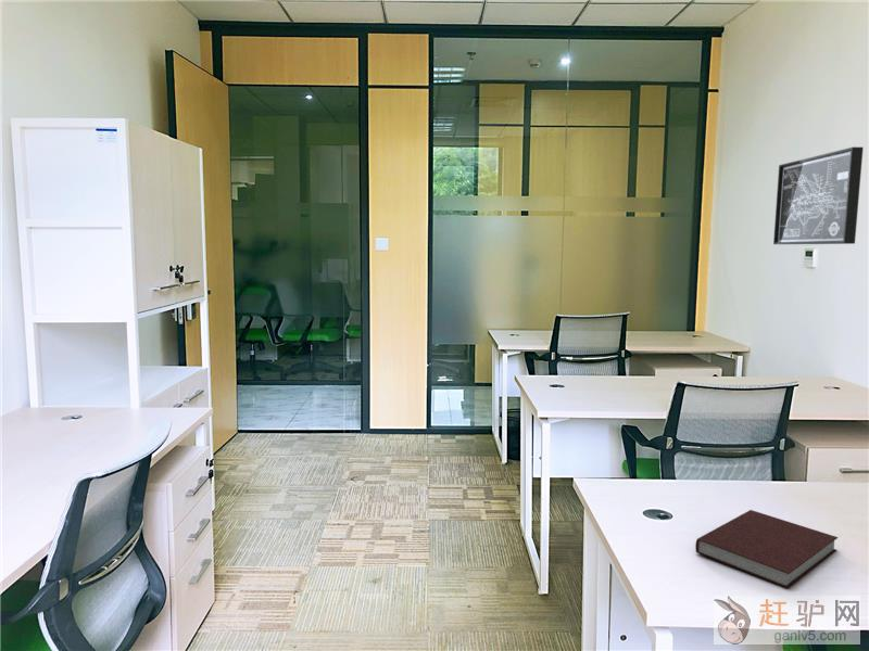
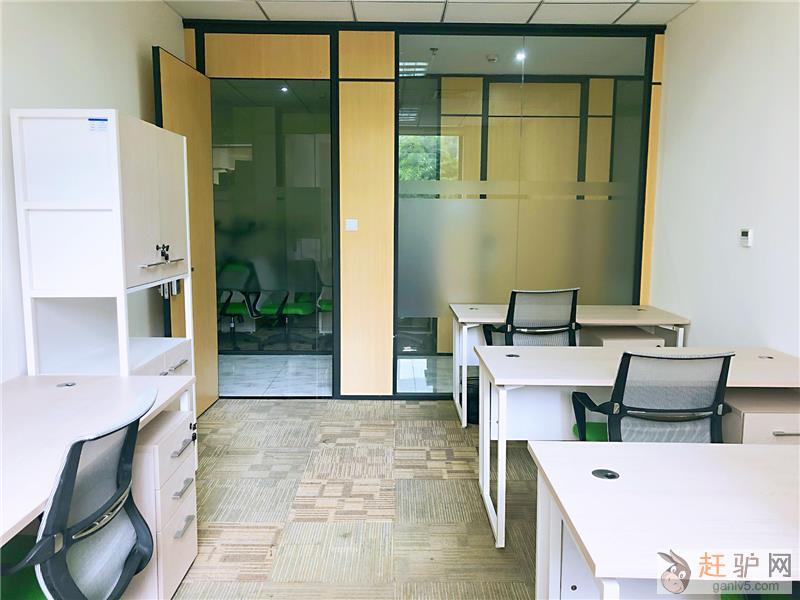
- notebook (766, 544)
- wall art (813, 201)
